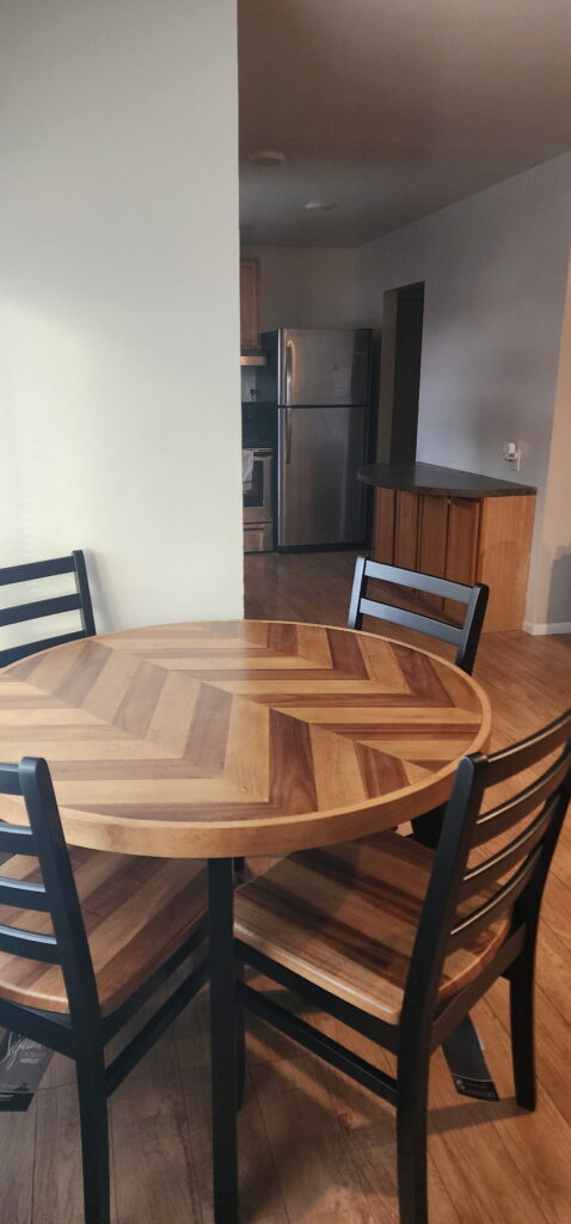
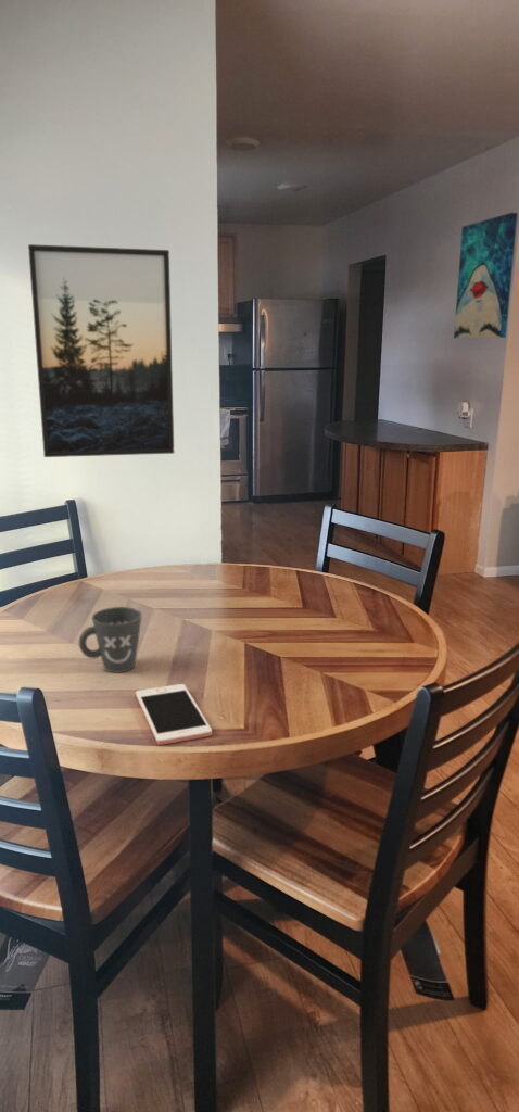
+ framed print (105, 355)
+ mug (111, 641)
+ cell phone (172, 711)
+ wall art (483, 280)
